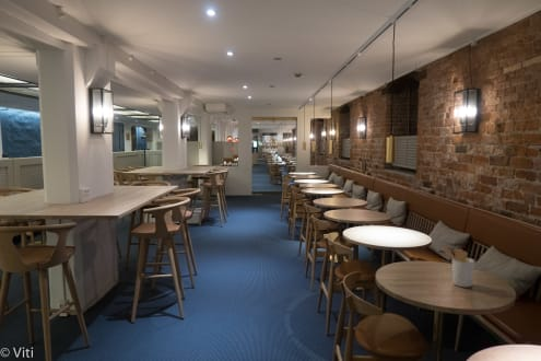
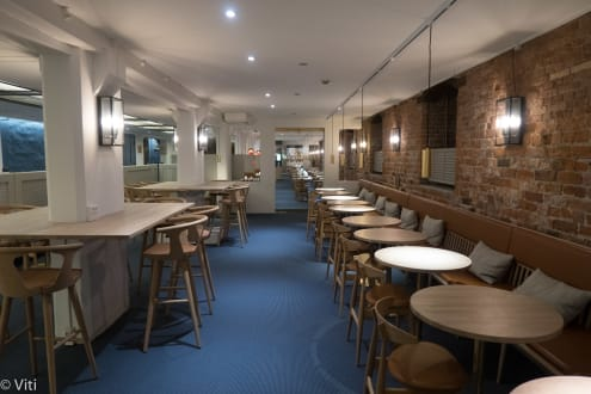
- utensil holder (457, 265)
